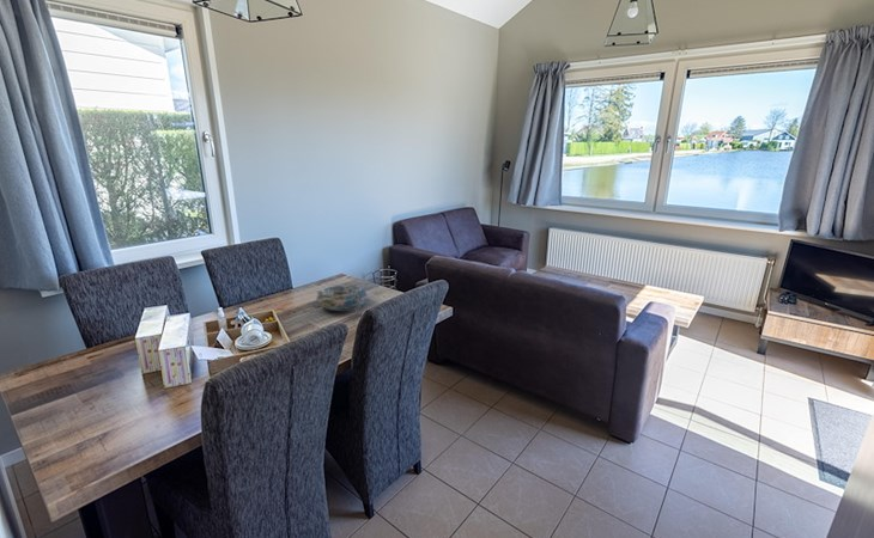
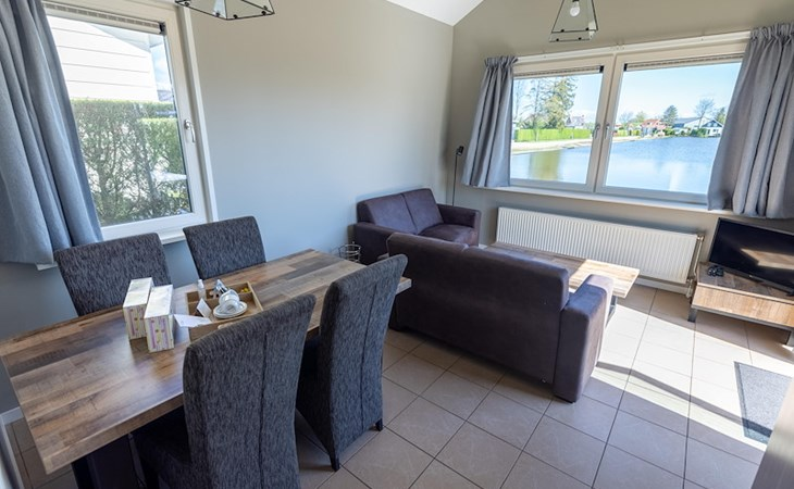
- decorative bowl (342, 296)
